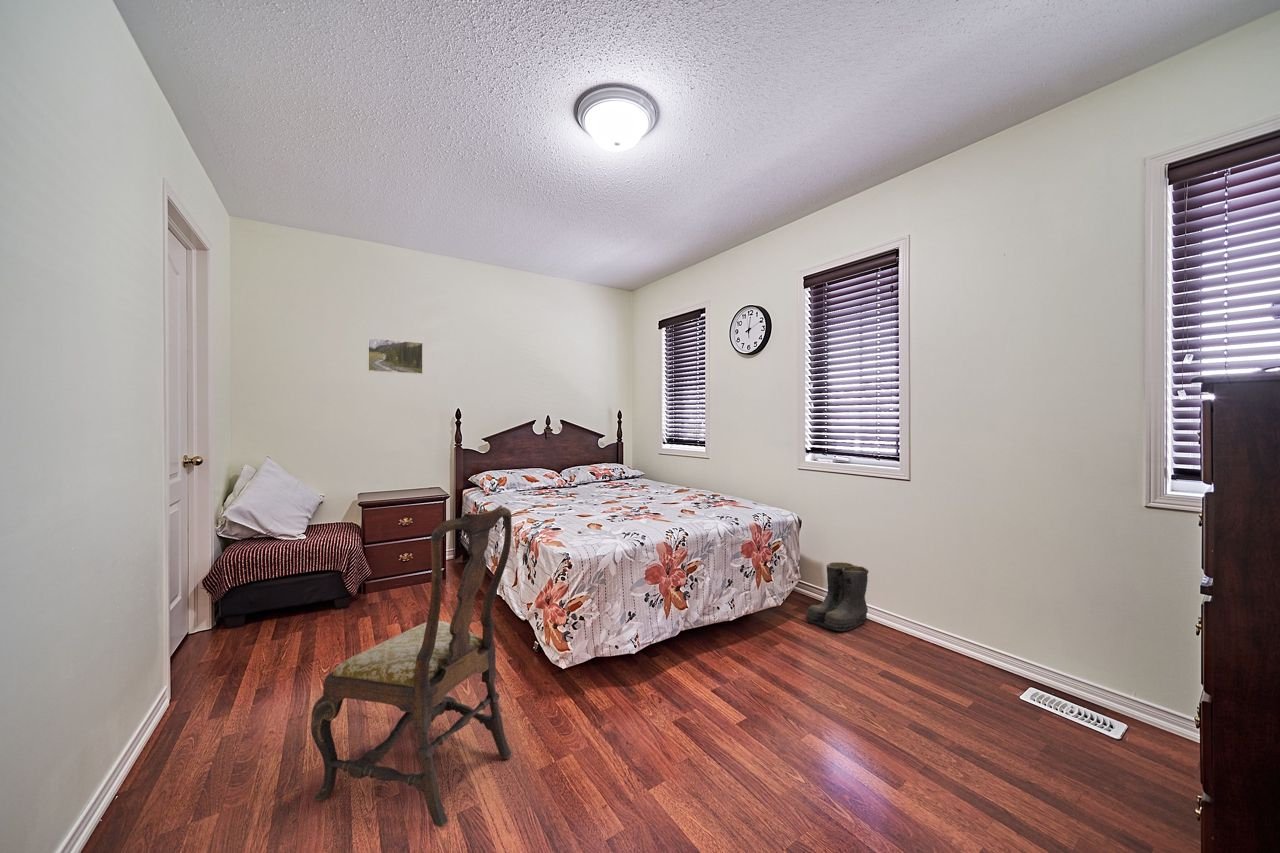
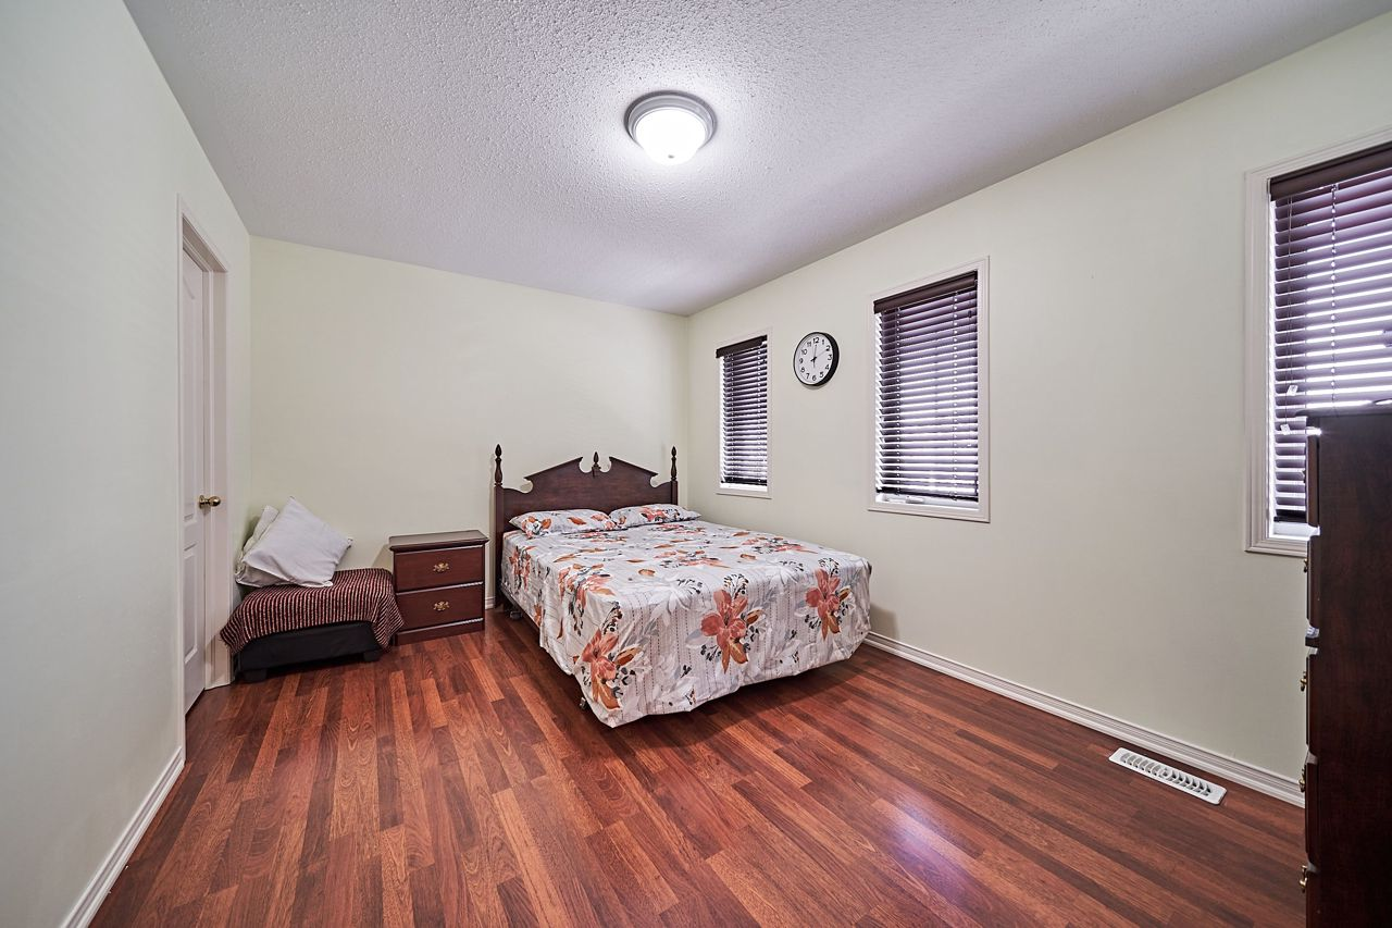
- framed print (396, 356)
- boots (837, 593)
- dining chair (431, 634)
